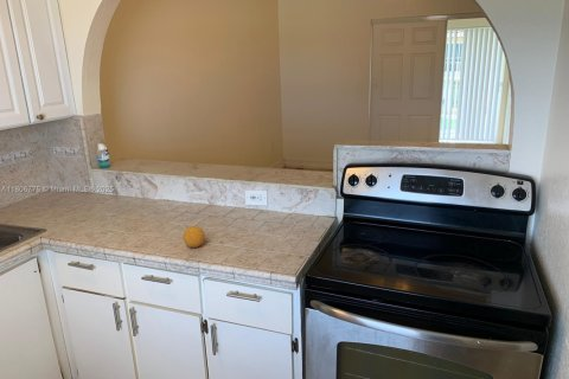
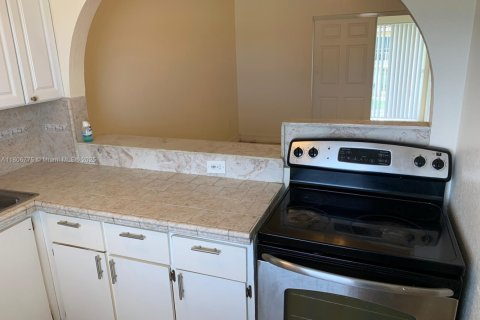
- fruit (193, 236)
